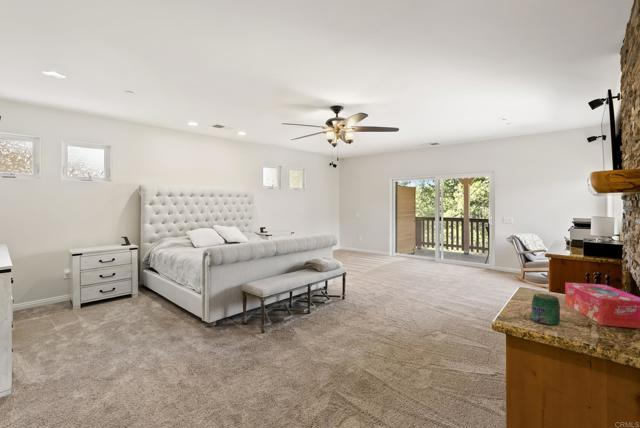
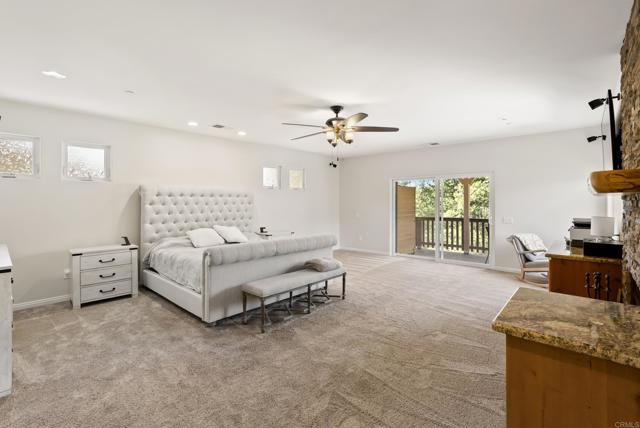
- jar (545, 308)
- tissue box (603, 303)
